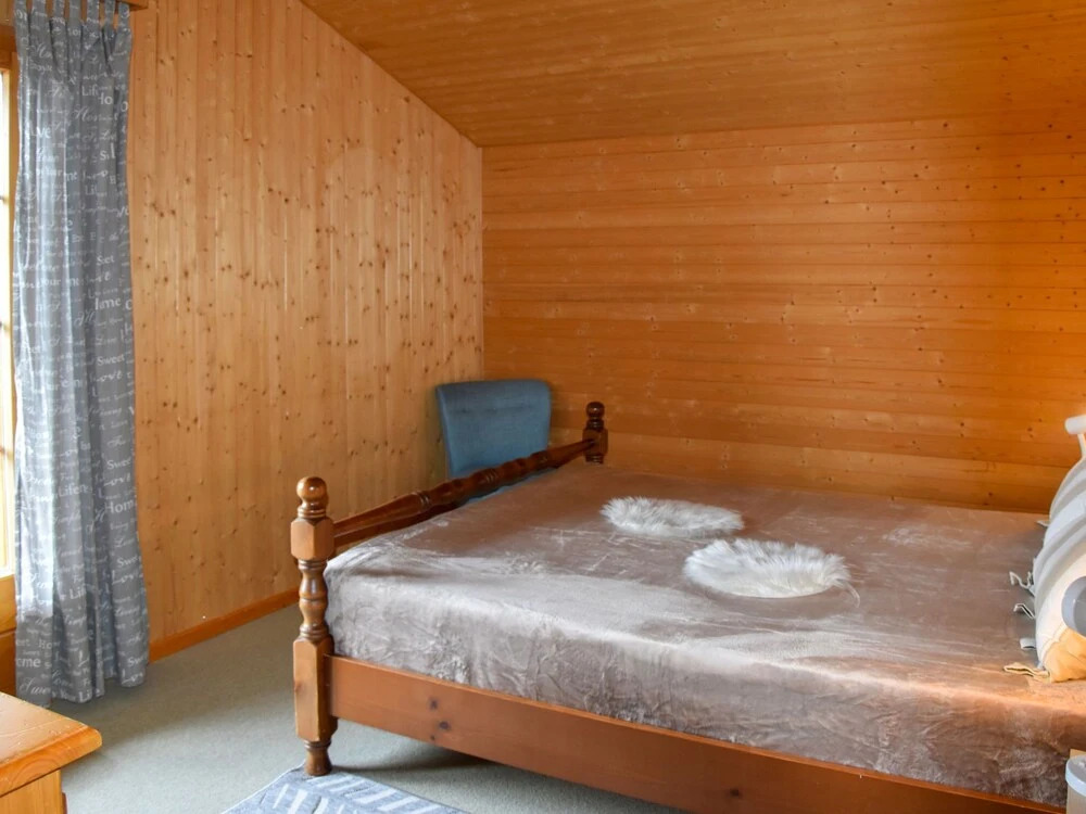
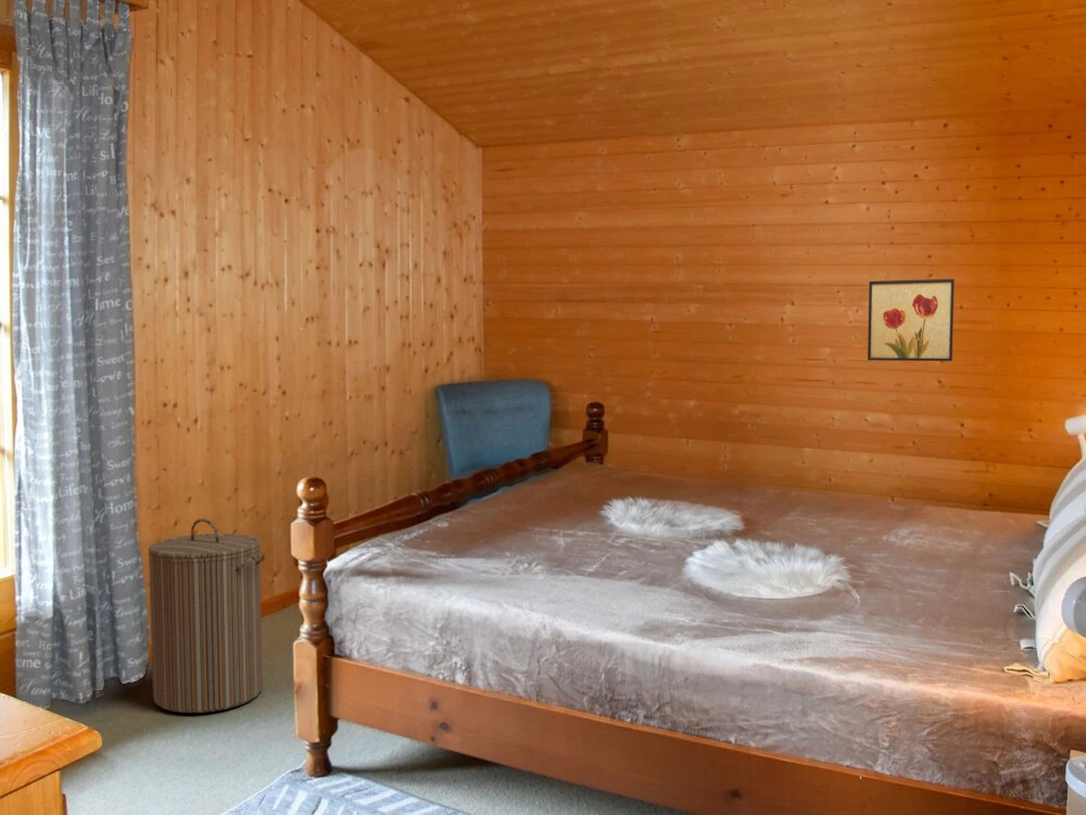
+ wall art (910, 319)
+ laundry hamper (206, 606)
